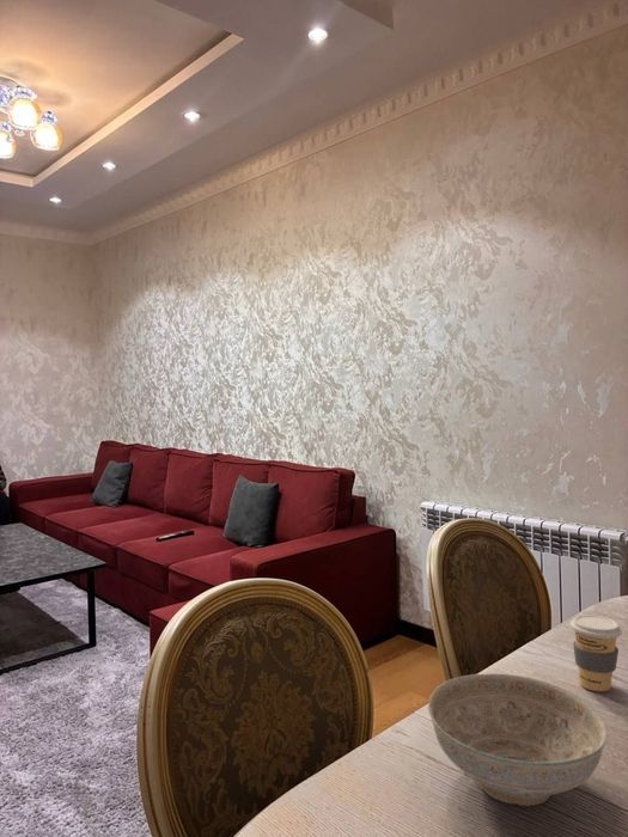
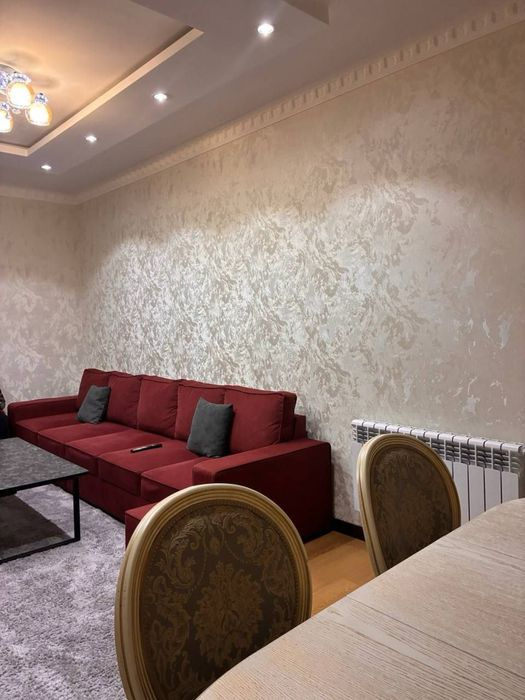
- coffee cup (595, 653)
- decorative bowl (513, 746)
